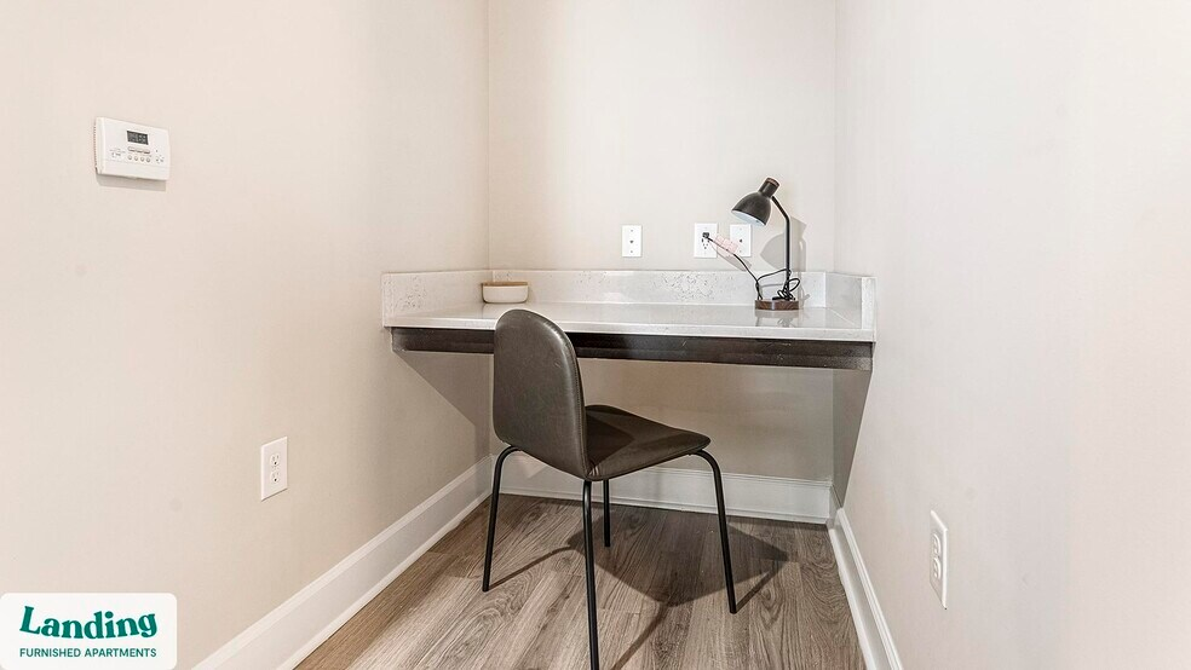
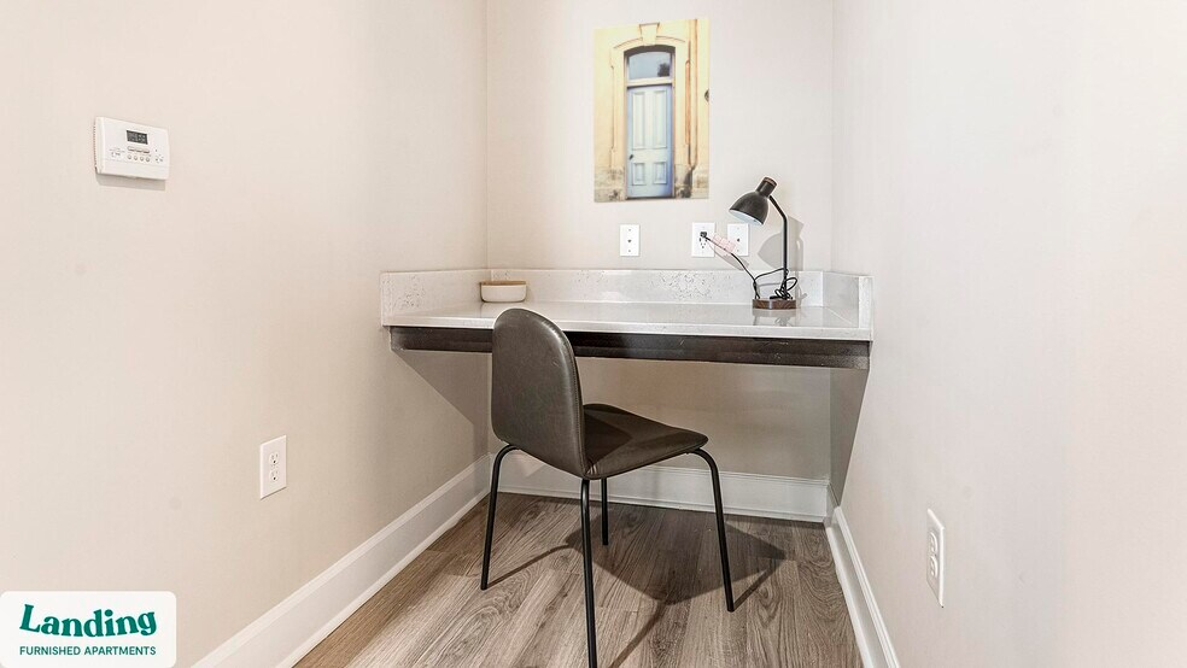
+ wall art (650, 113)
